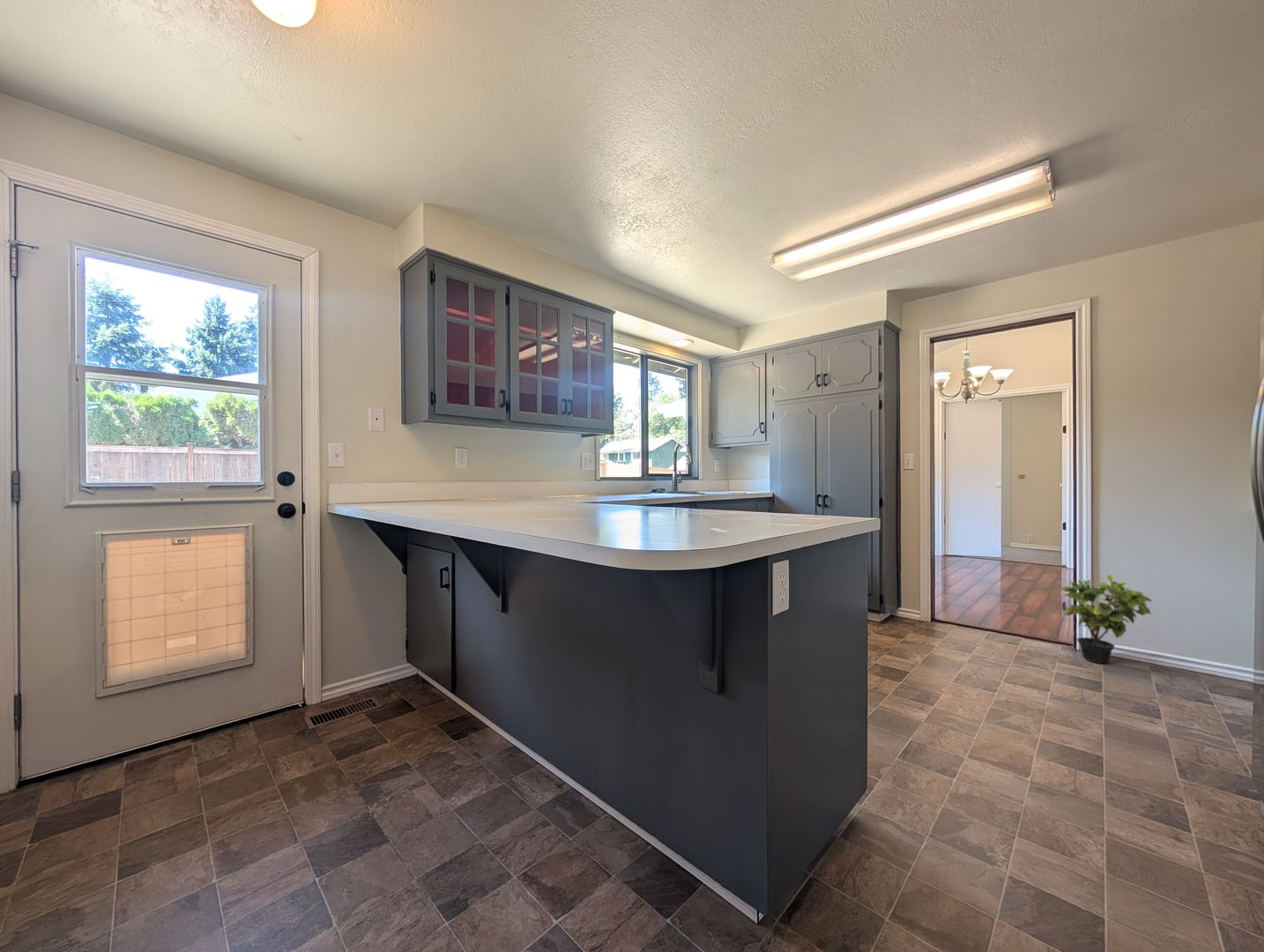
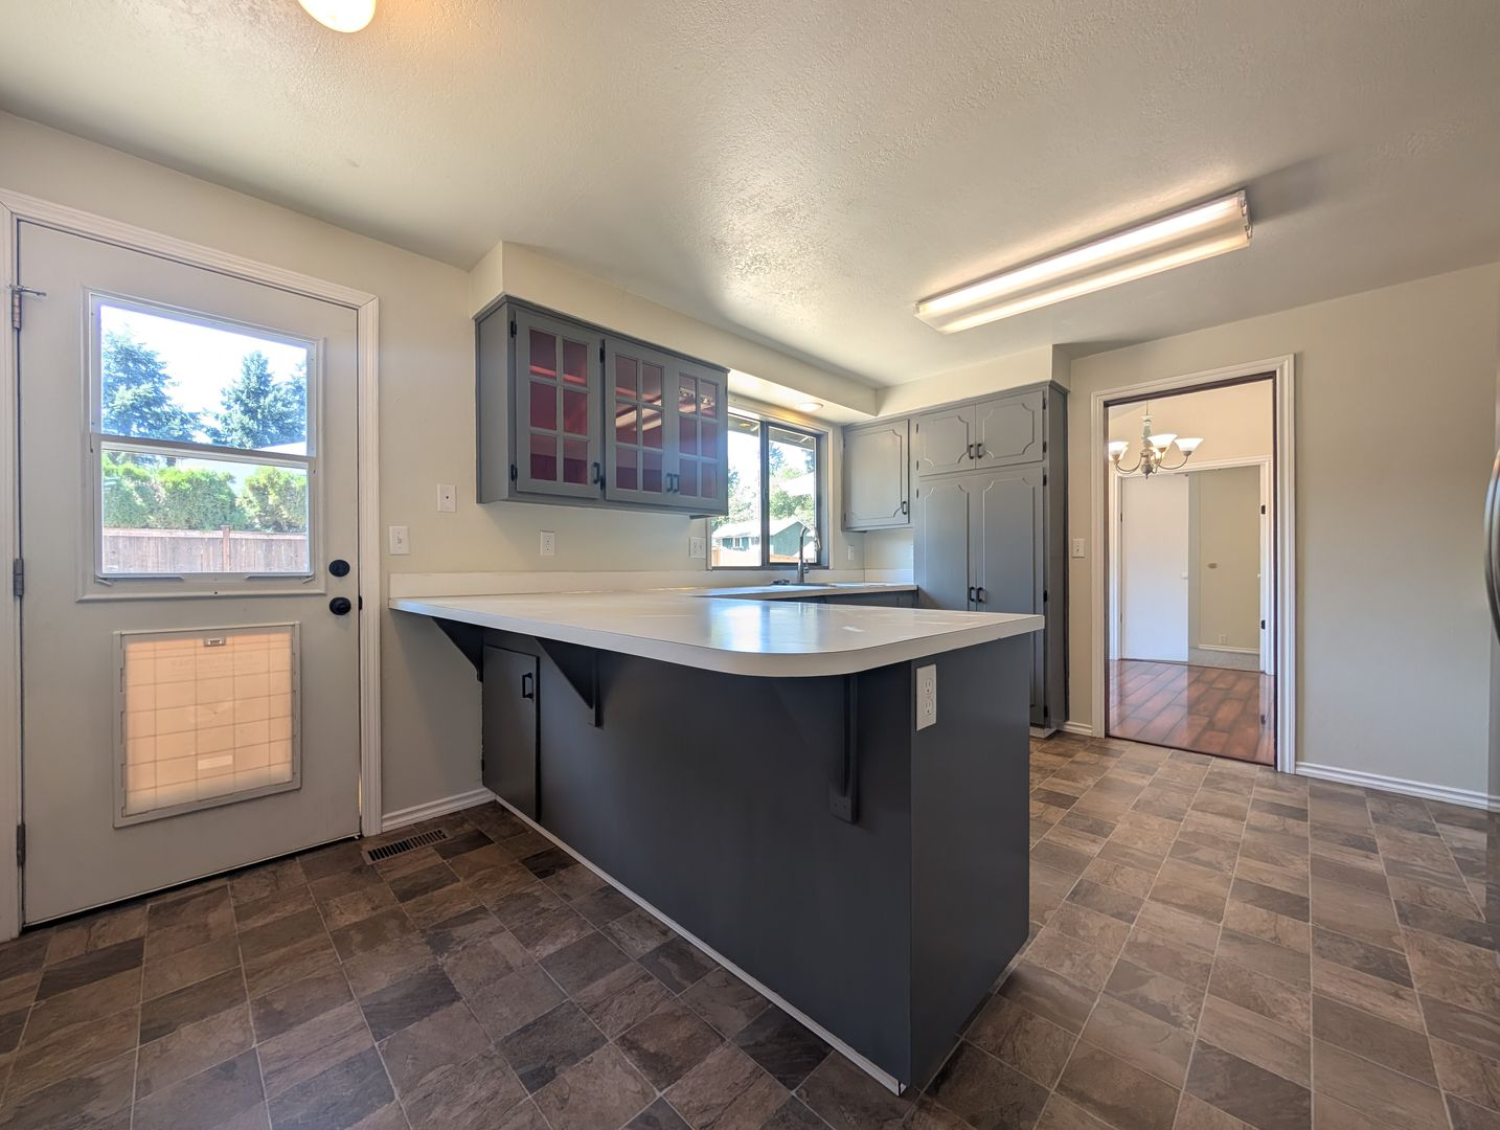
- potted plant (1103, 618)
